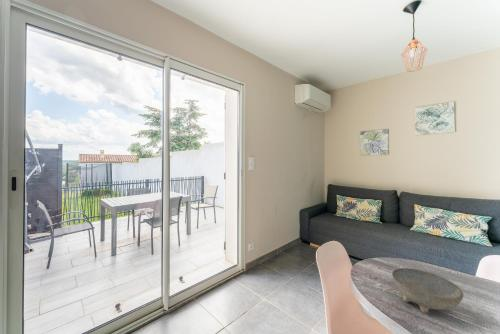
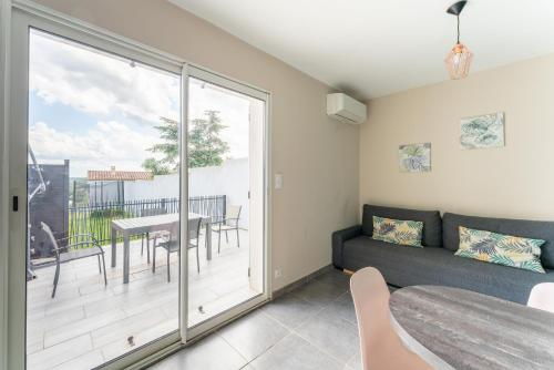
- bowl (424, 293)
